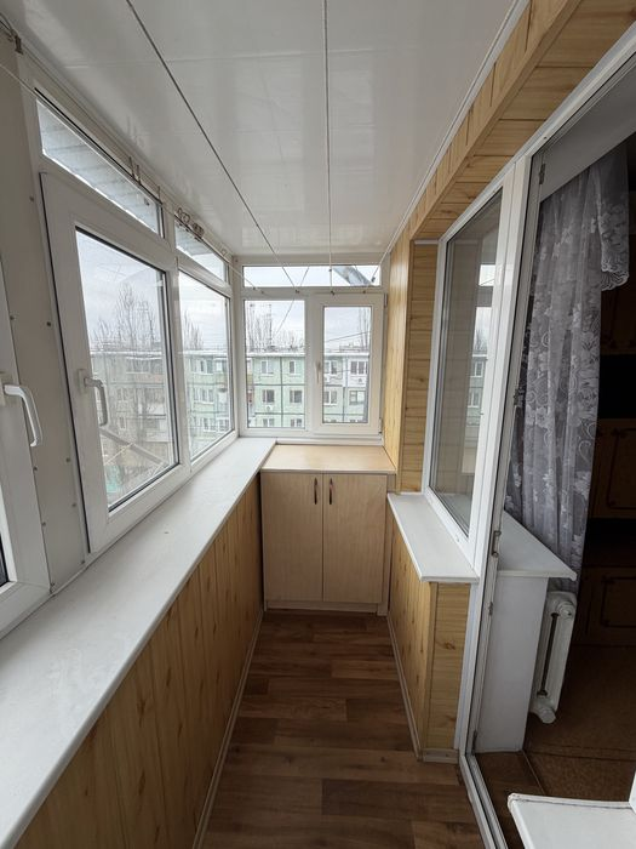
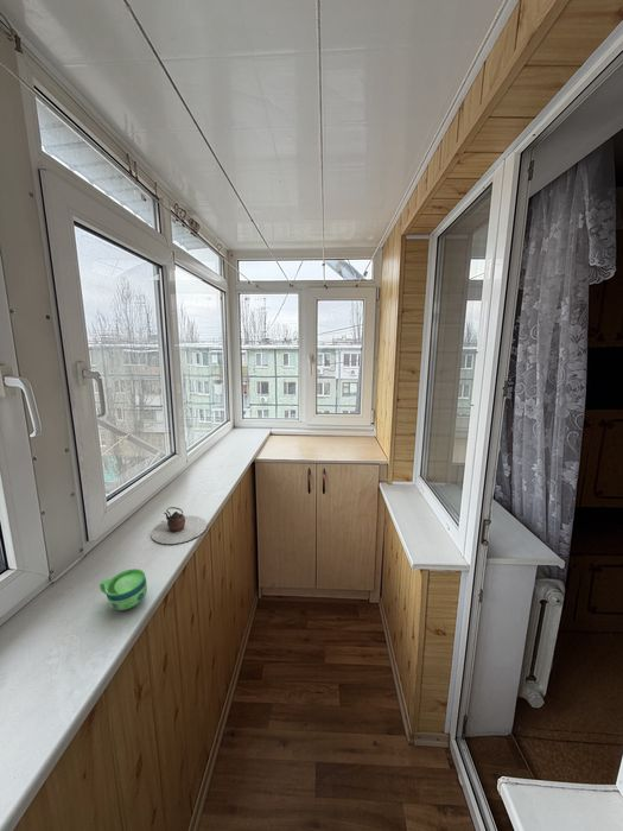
+ teapot (178, 518)
+ cup (121, 591)
